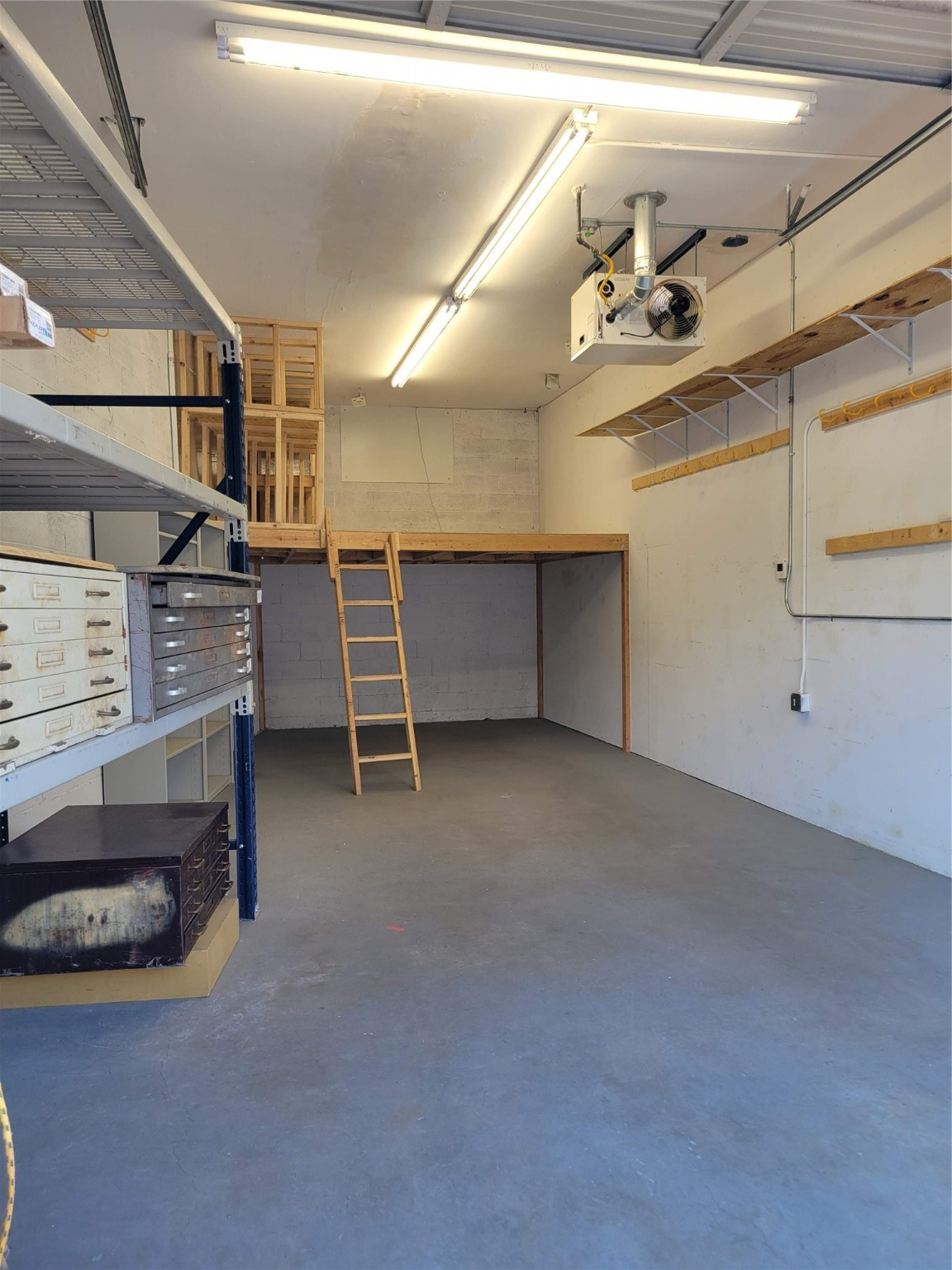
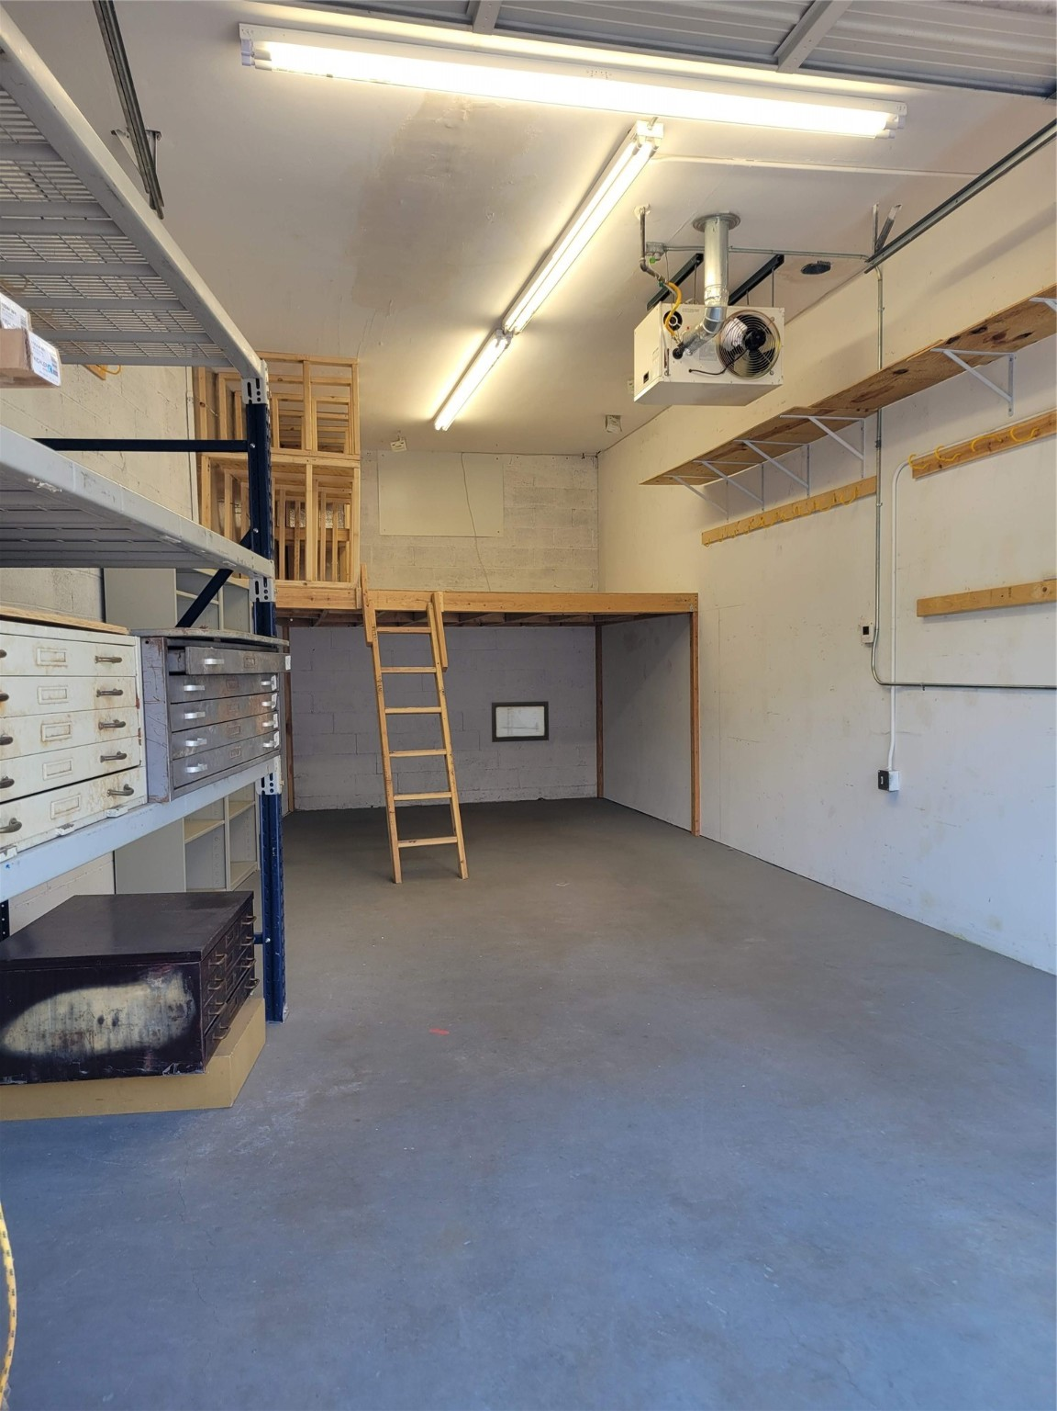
+ wall art (521, 721)
